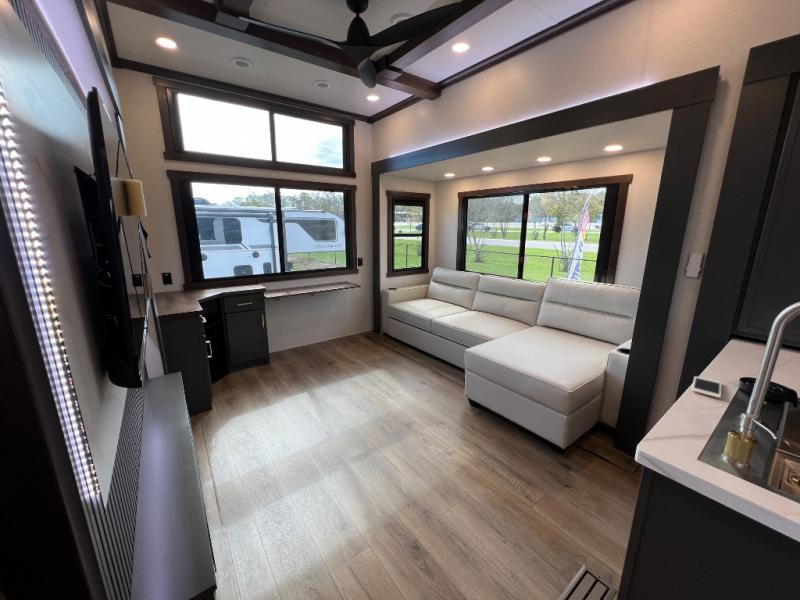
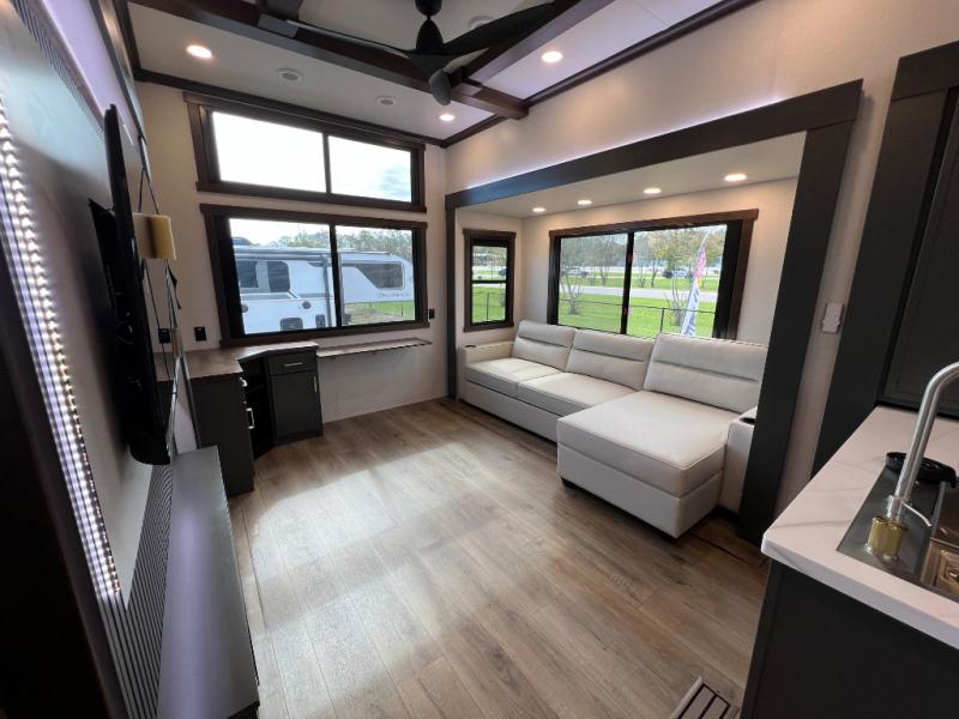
- cell phone (706, 386)
